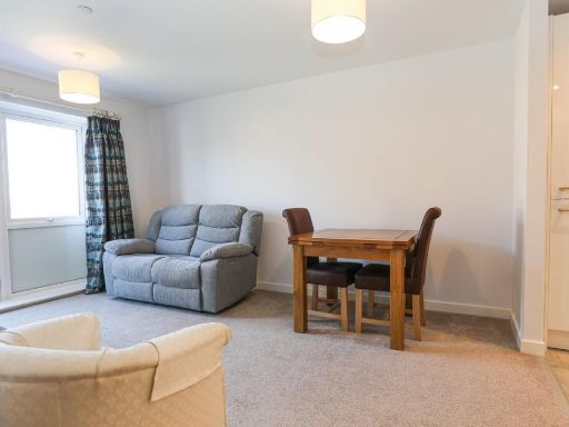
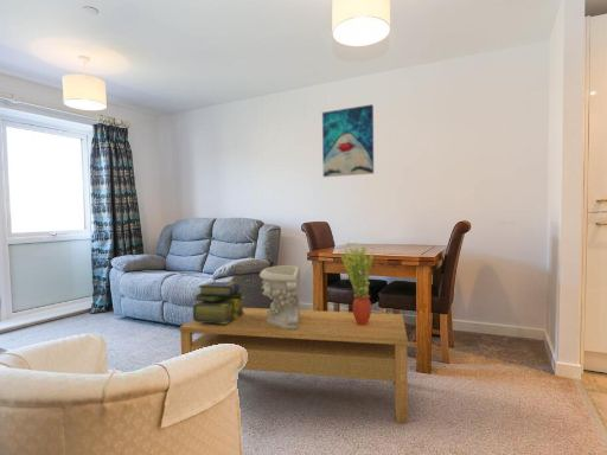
+ decorative bowl (285, 294)
+ stack of books (218, 299)
+ wall art (346, 142)
+ coffee table (295, 355)
+ potted plant (357, 282)
